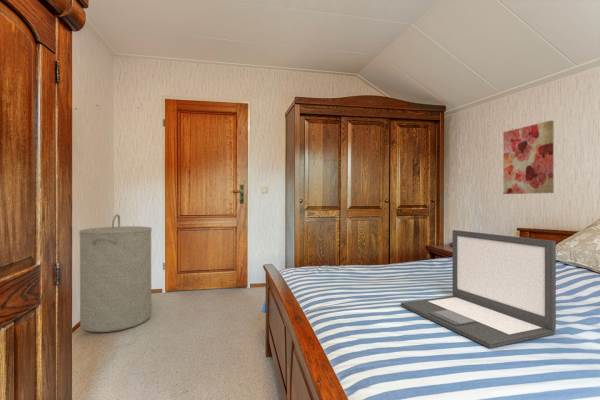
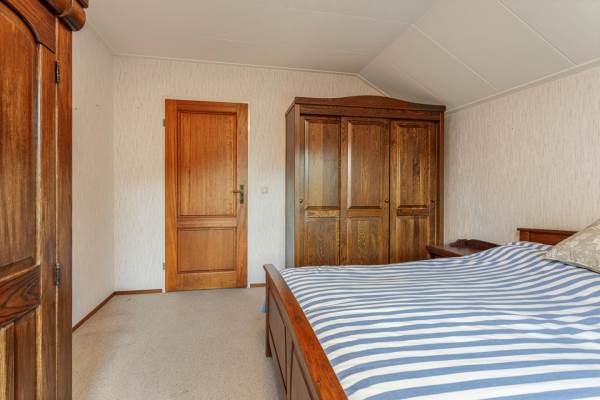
- laundry hamper (117, 267)
- wall art (526, 160)
- laptop (469, 277)
